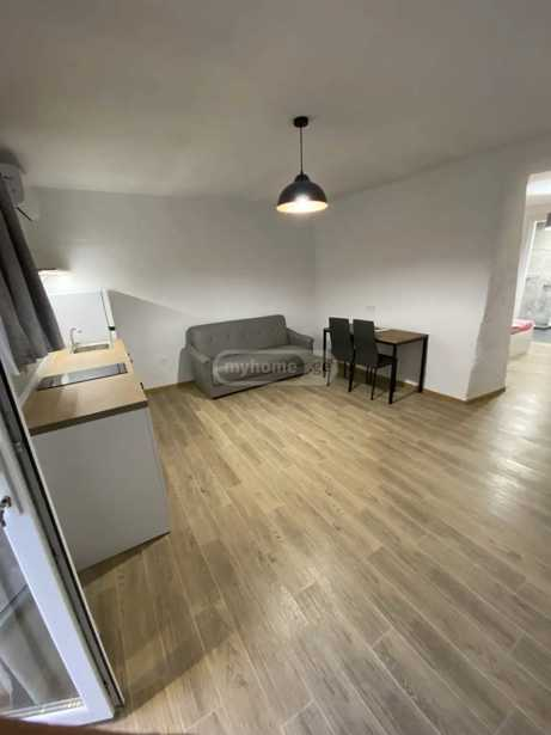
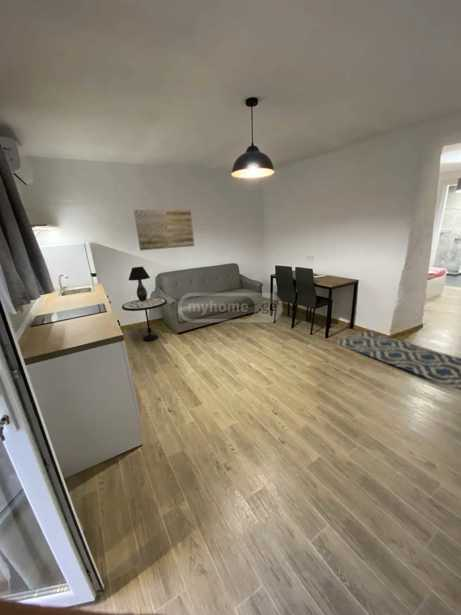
+ rug (363, 340)
+ side table (147, 320)
+ table lamp (140, 284)
+ wall art (166, 229)
